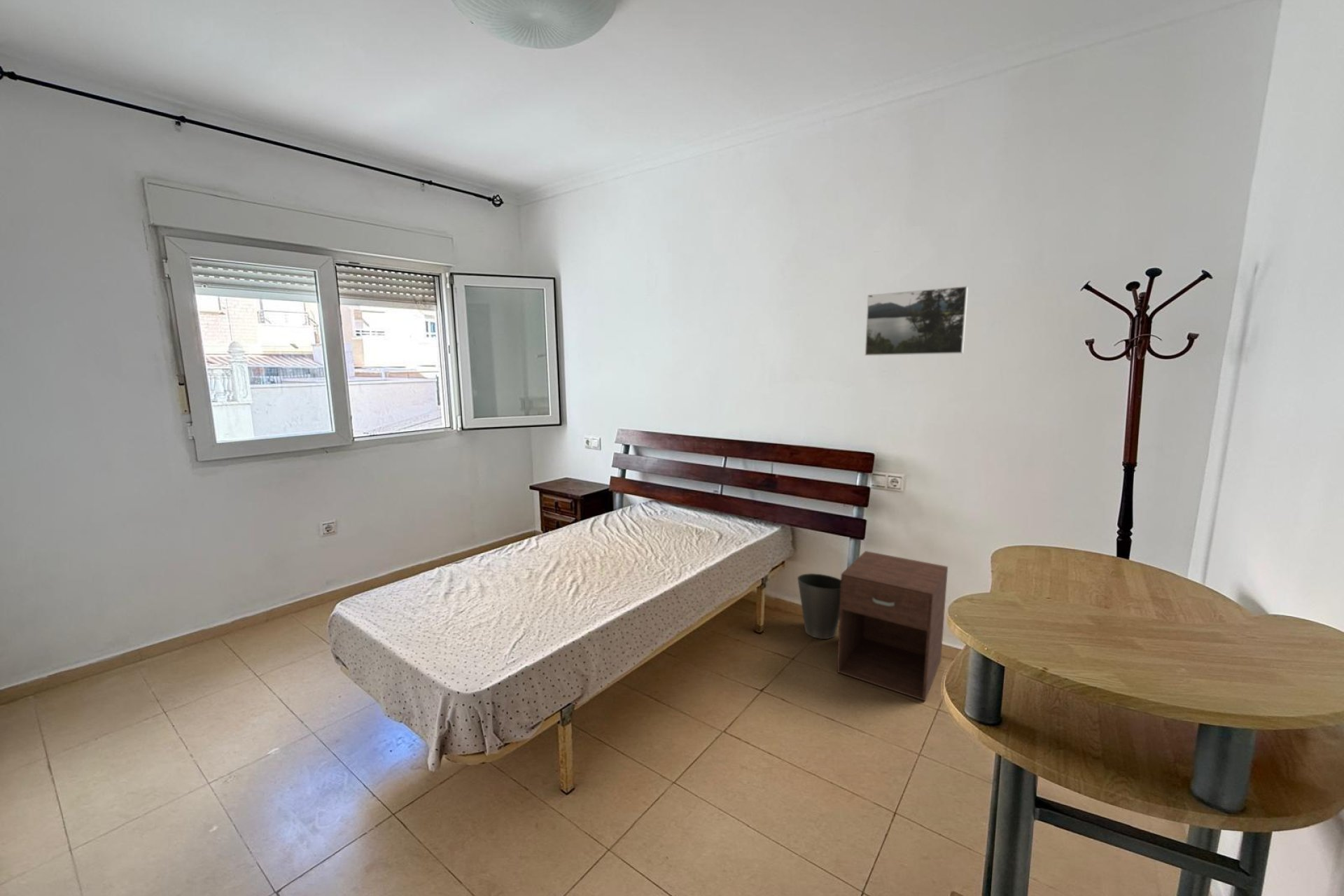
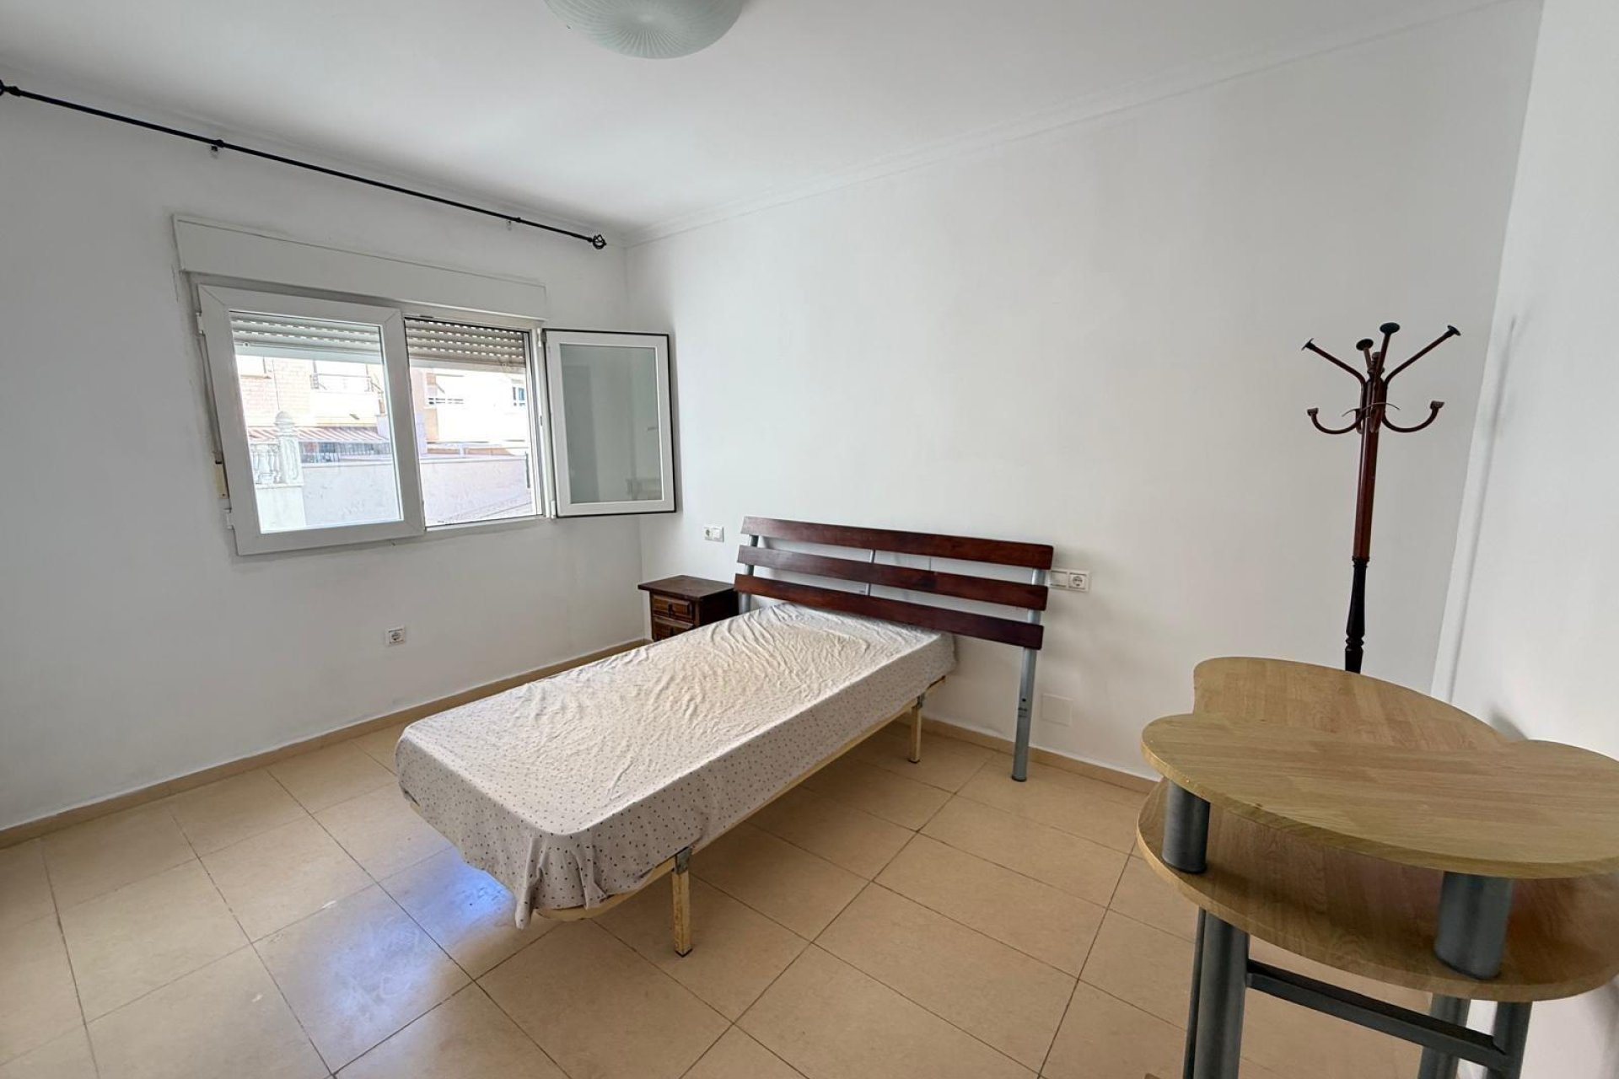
- nightstand (892, 620)
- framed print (913, 323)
- waste basket (820, 606)
